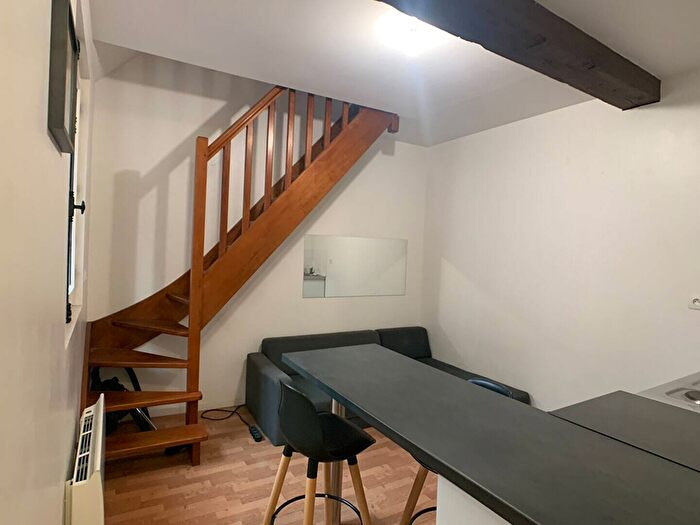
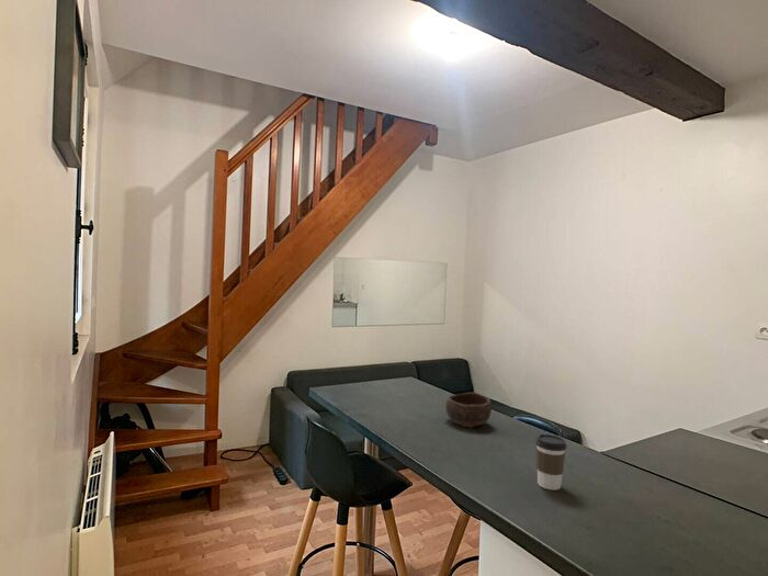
+ coffee cup (550, 462)
+ bowl (467, 409)
